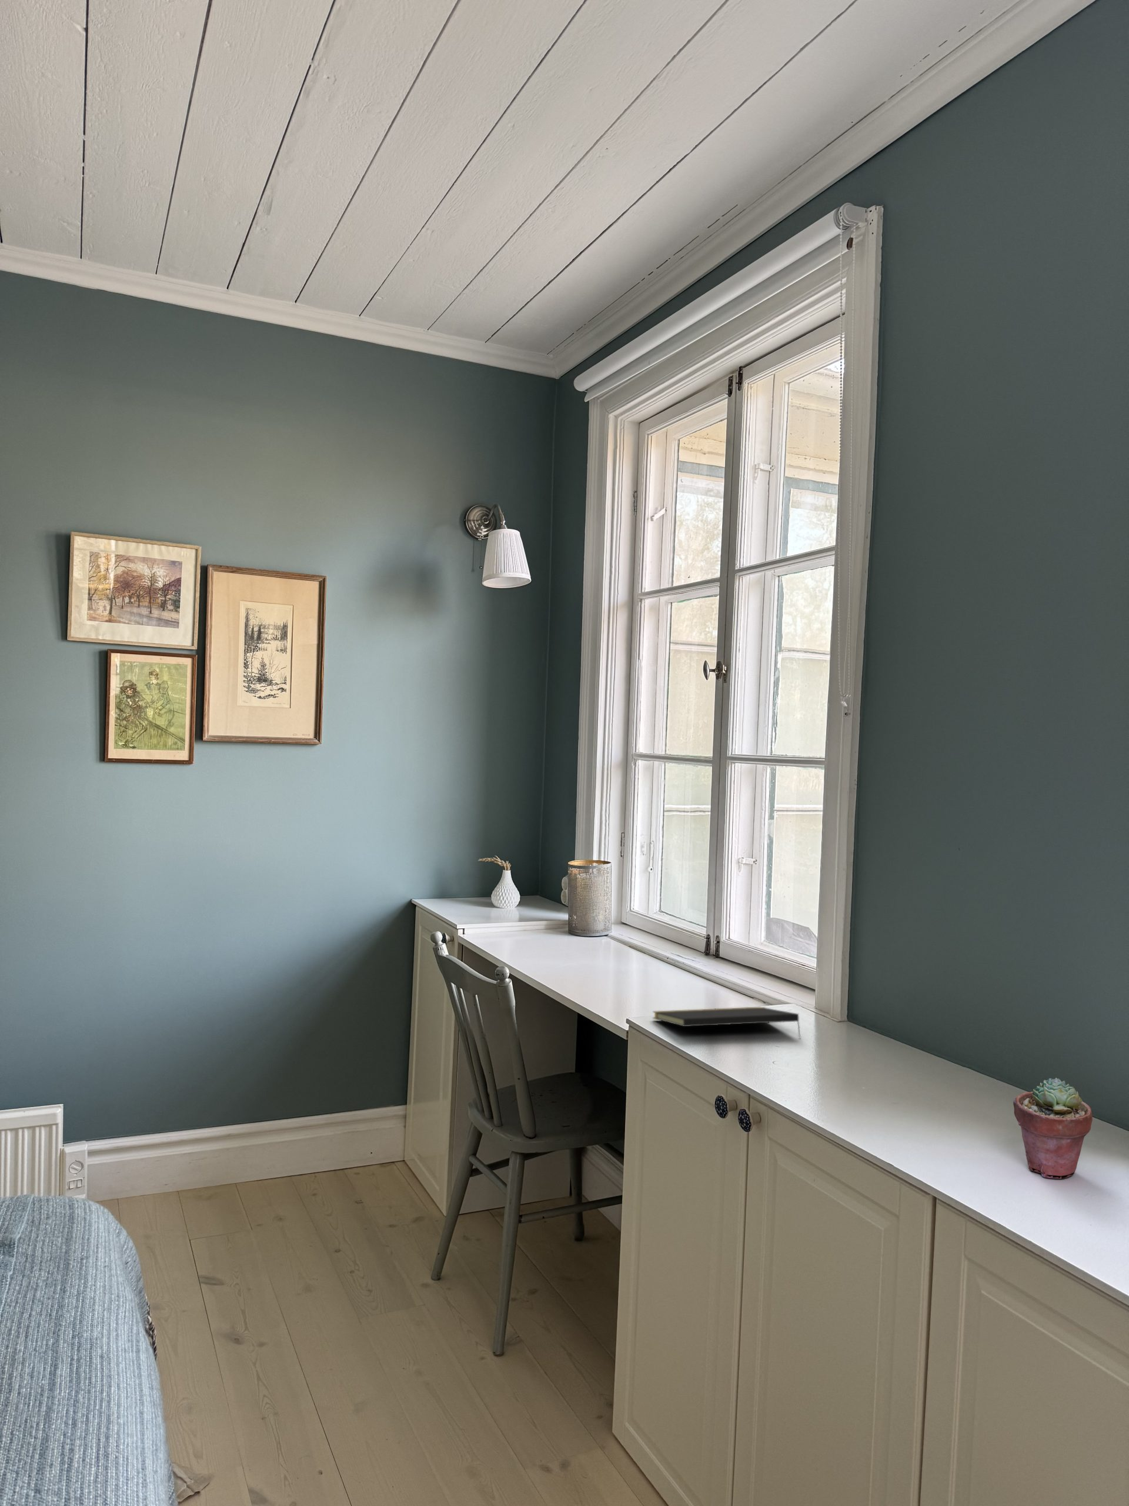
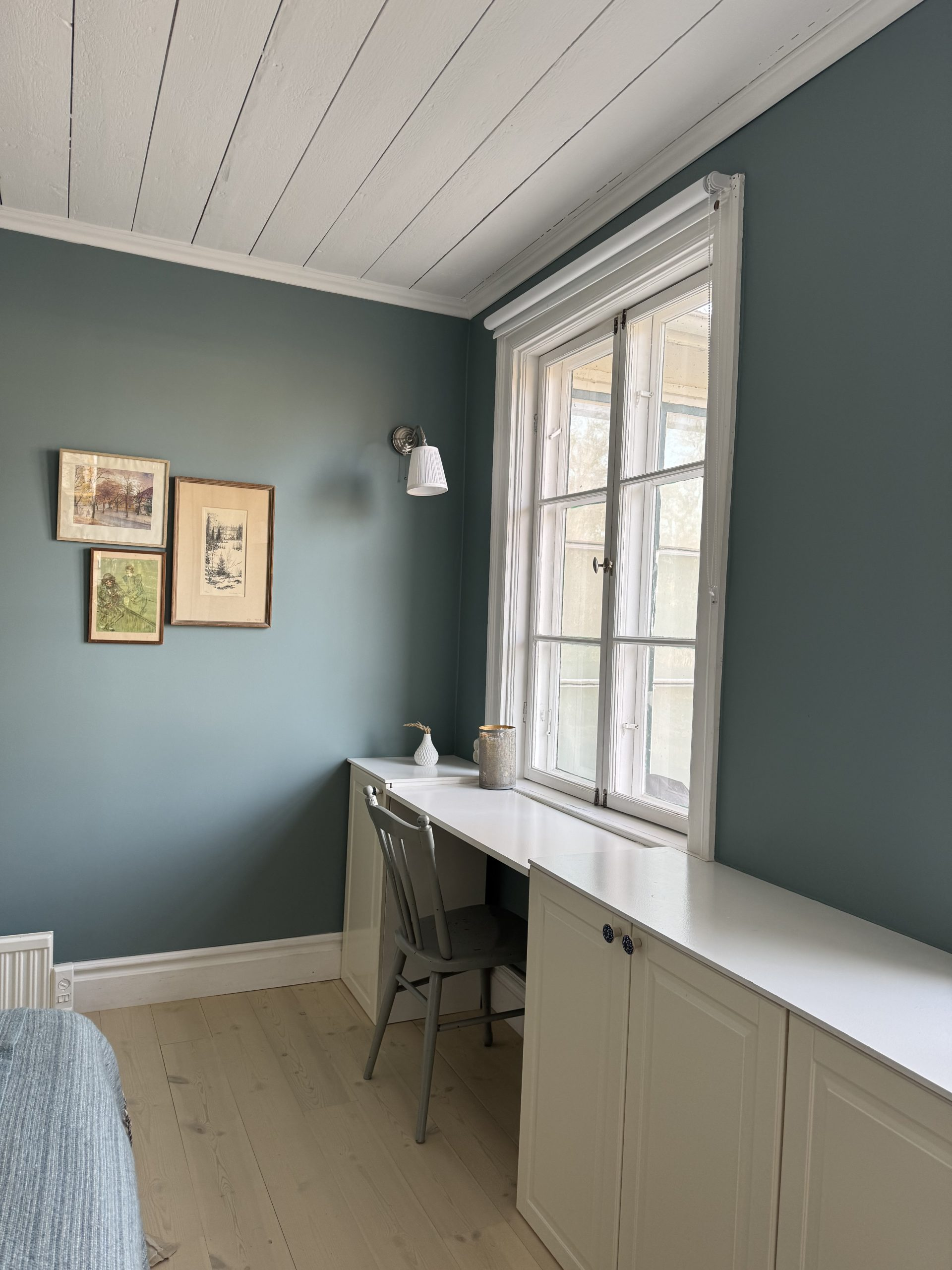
- potted succulent (1052, 1123)
- notepad (723, 1016)
